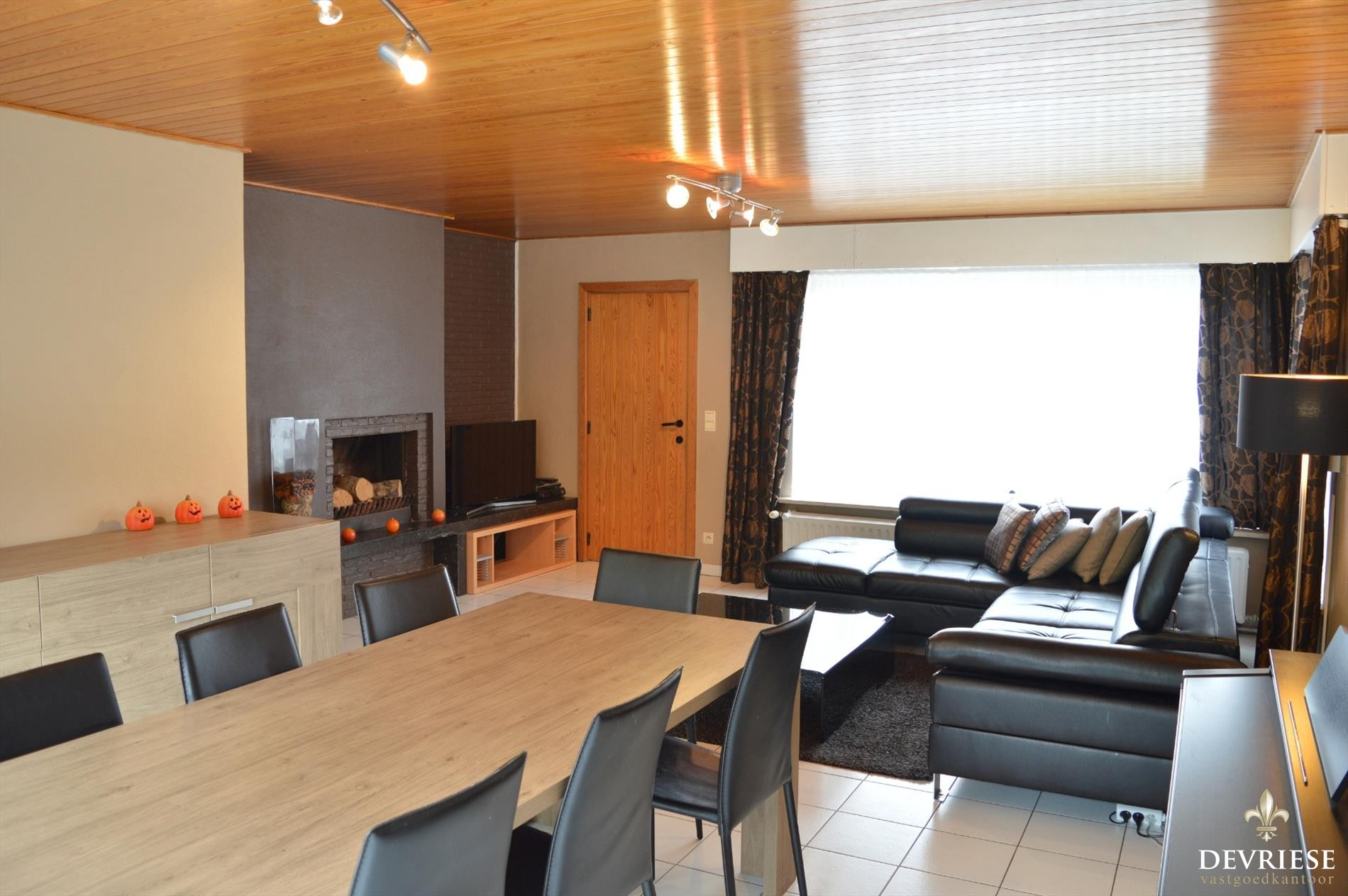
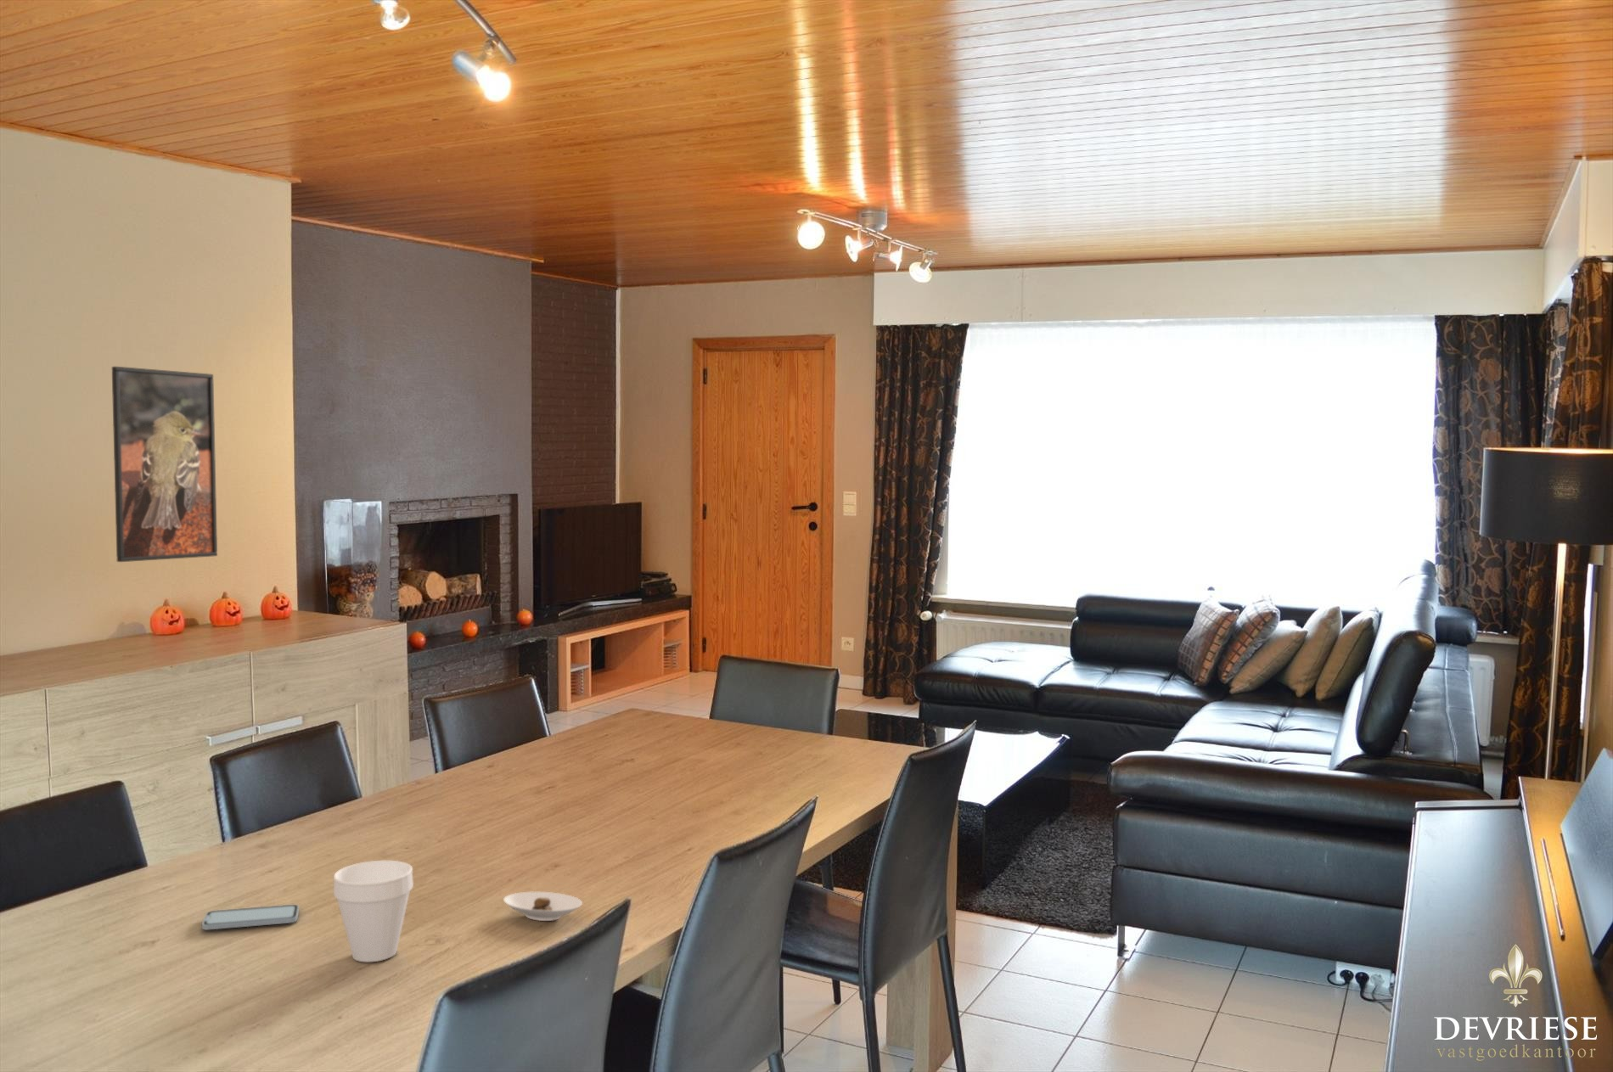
+ saucer (542, 907)
+ cup (373, 913)
+ smartphone (251, 916)
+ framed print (166, 464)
